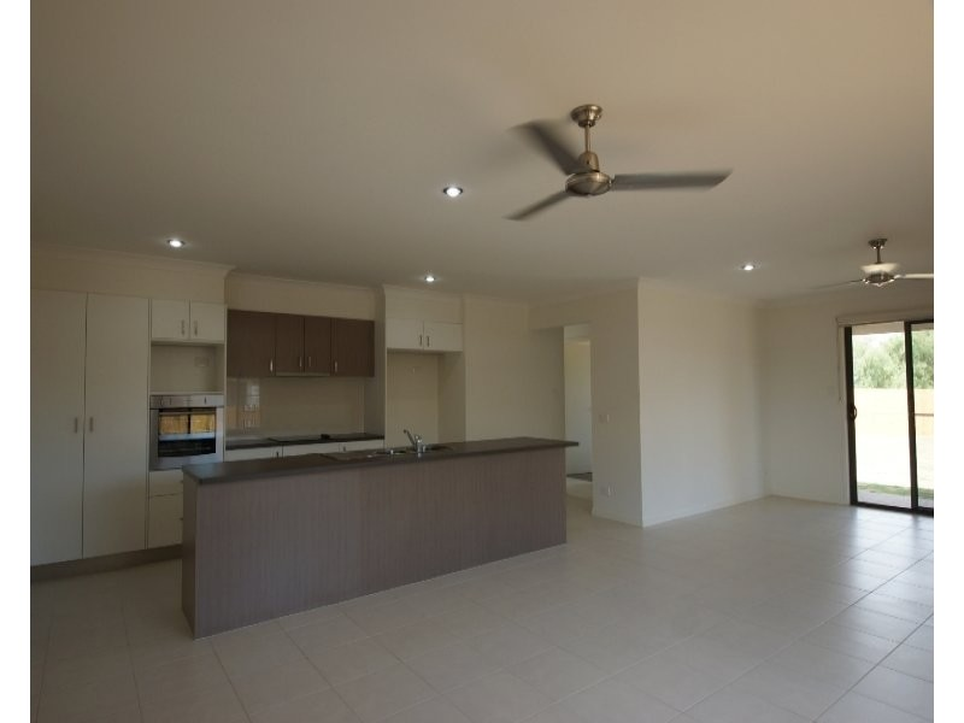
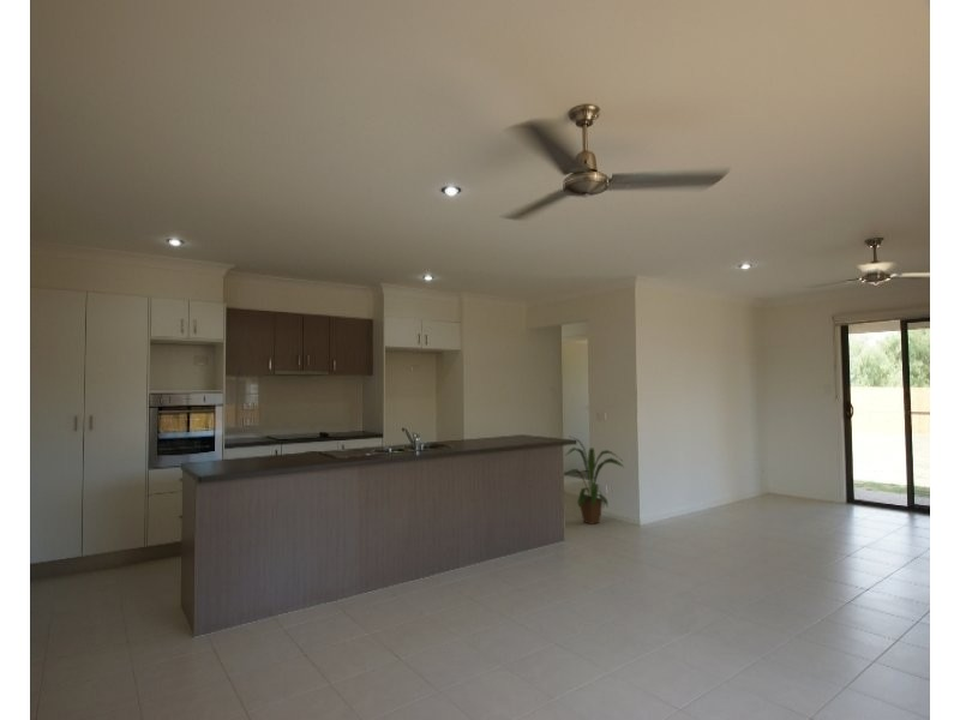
+ house plant (594, 481)
